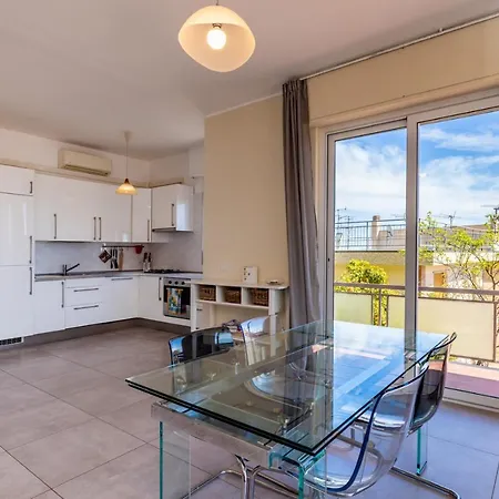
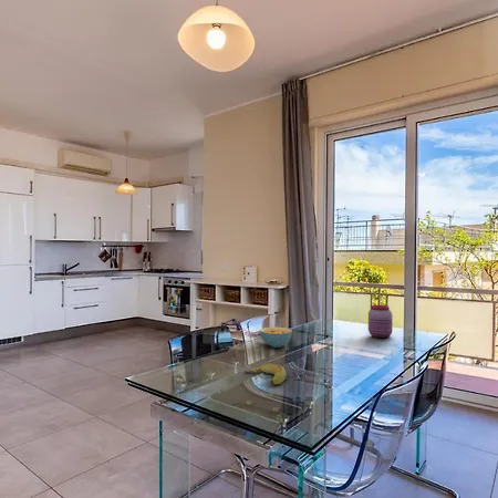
+ cereal bowl (276, 338)
+ banana (264, 371)
+ jar (380, 321)
